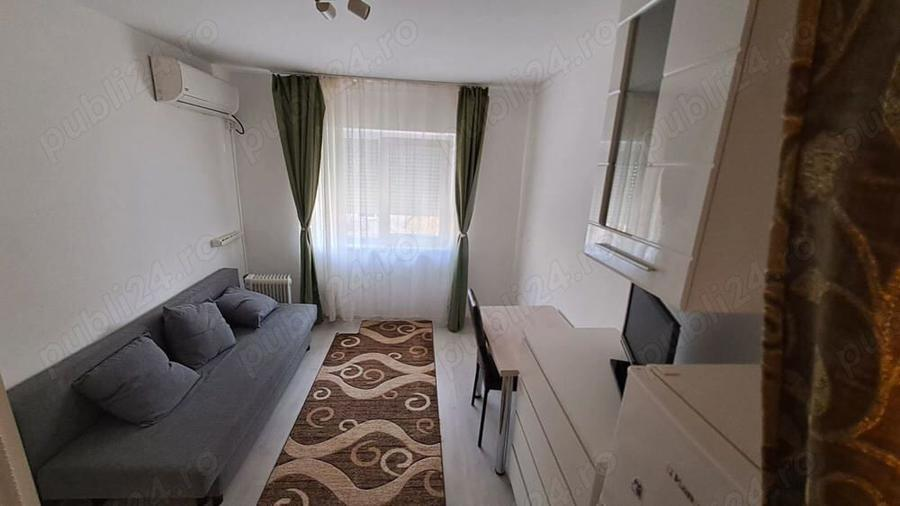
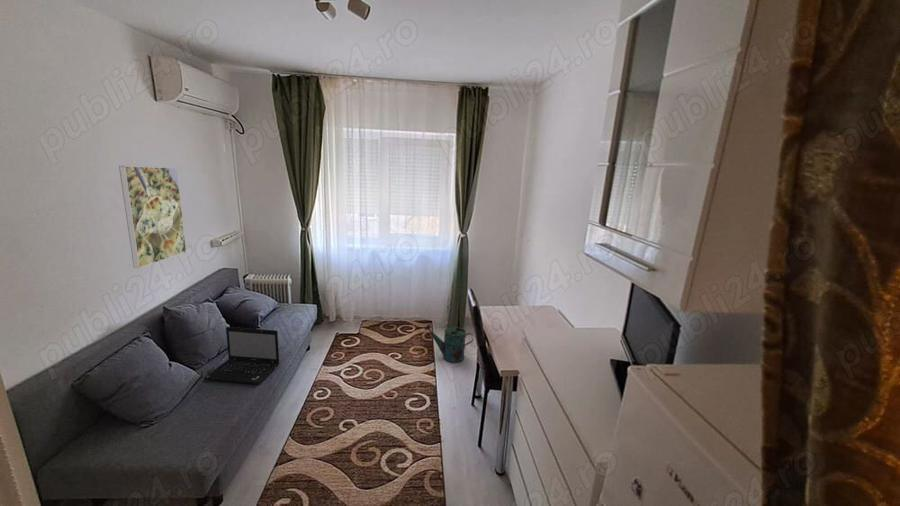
+ laptop (242, 354)
+ watering can (448, 341)
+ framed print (157, 214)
